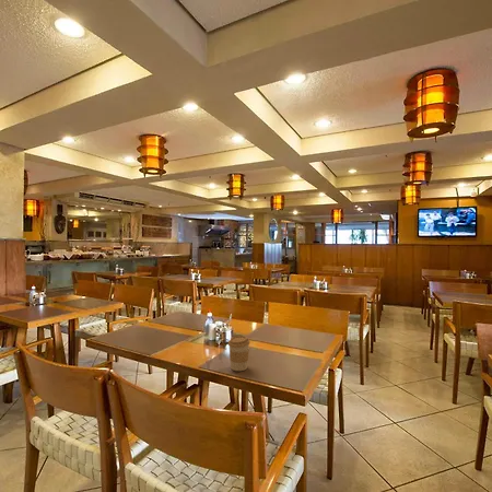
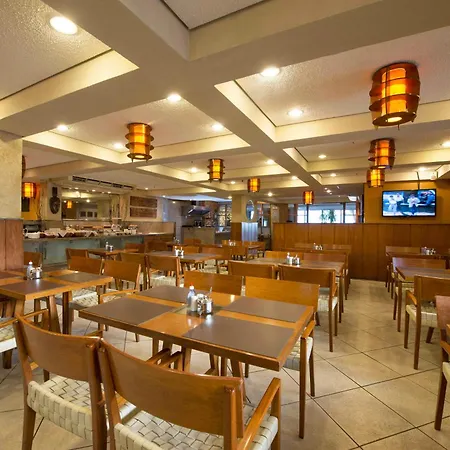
- coffee cup (238, 352)
